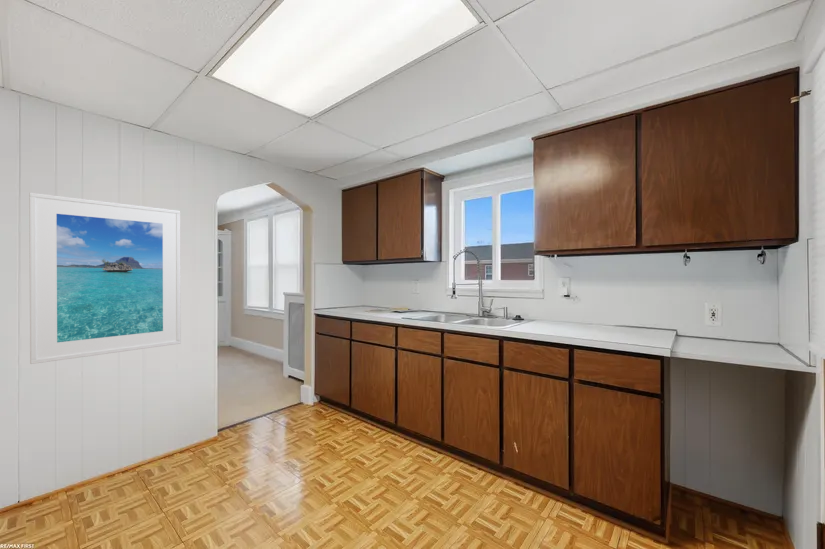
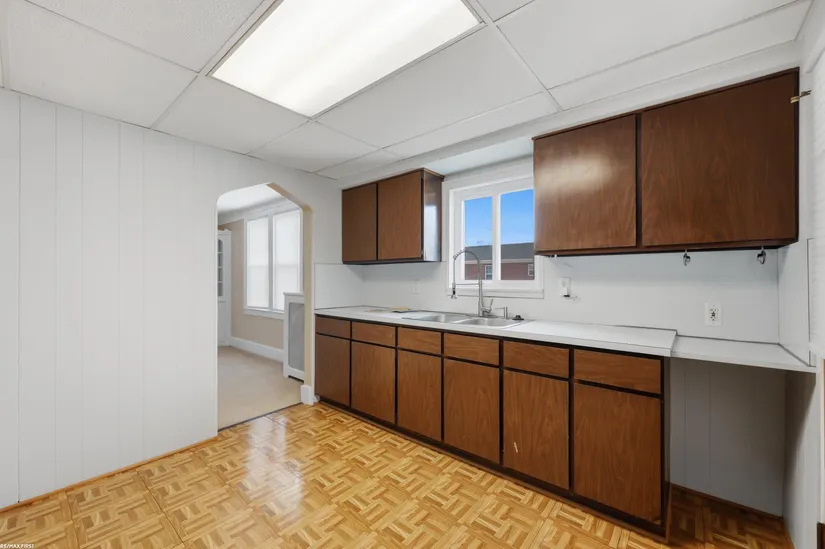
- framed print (114, 277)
